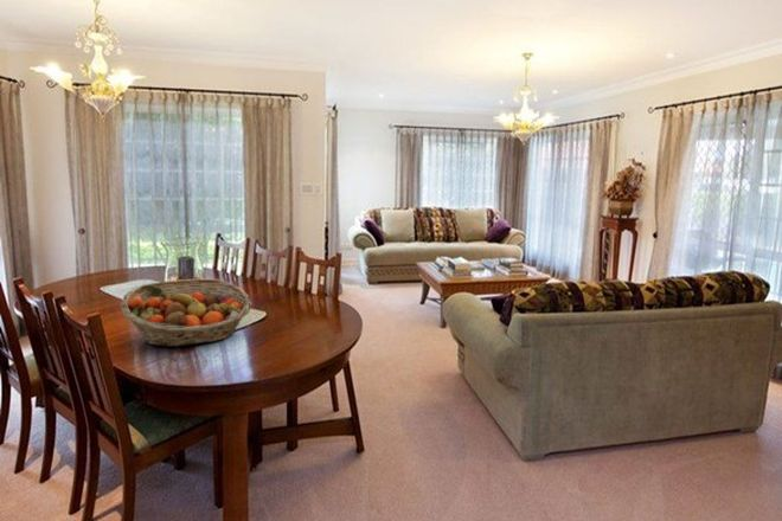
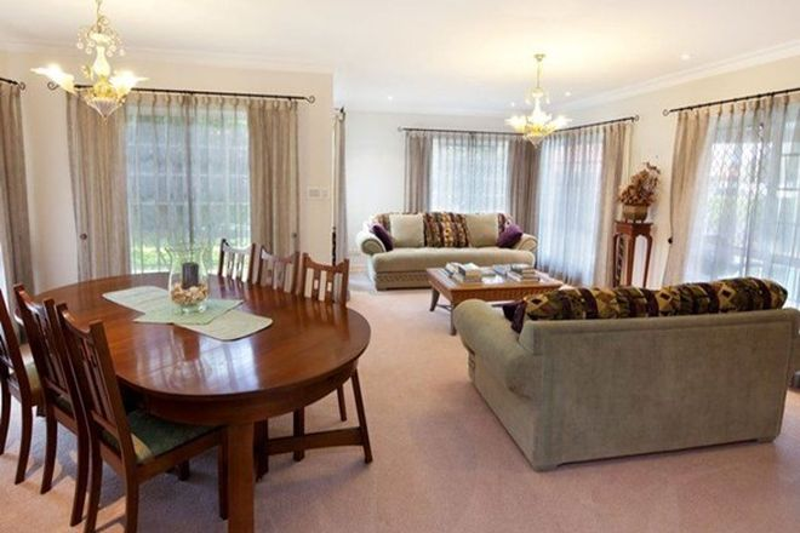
- fruit basket (188, 310)
